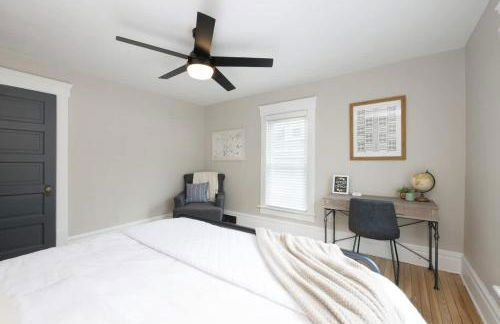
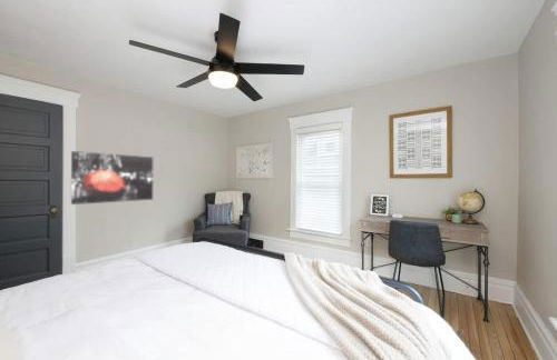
+ wall art (116, 178)
